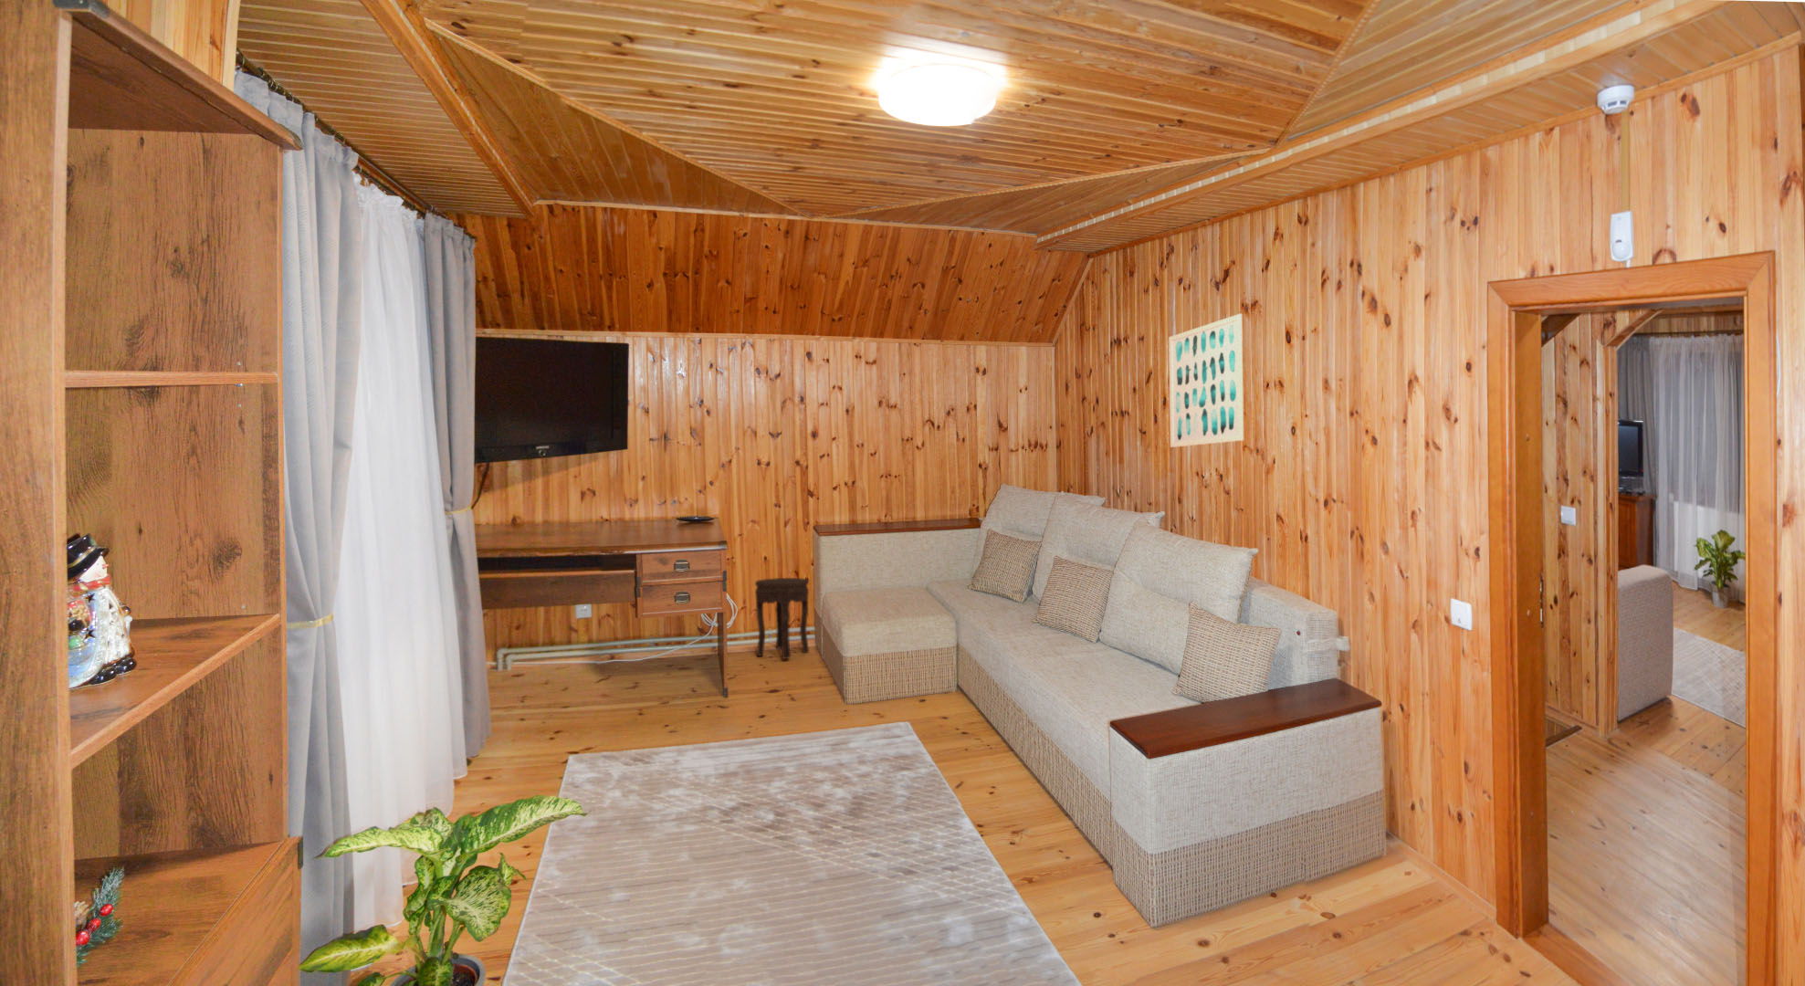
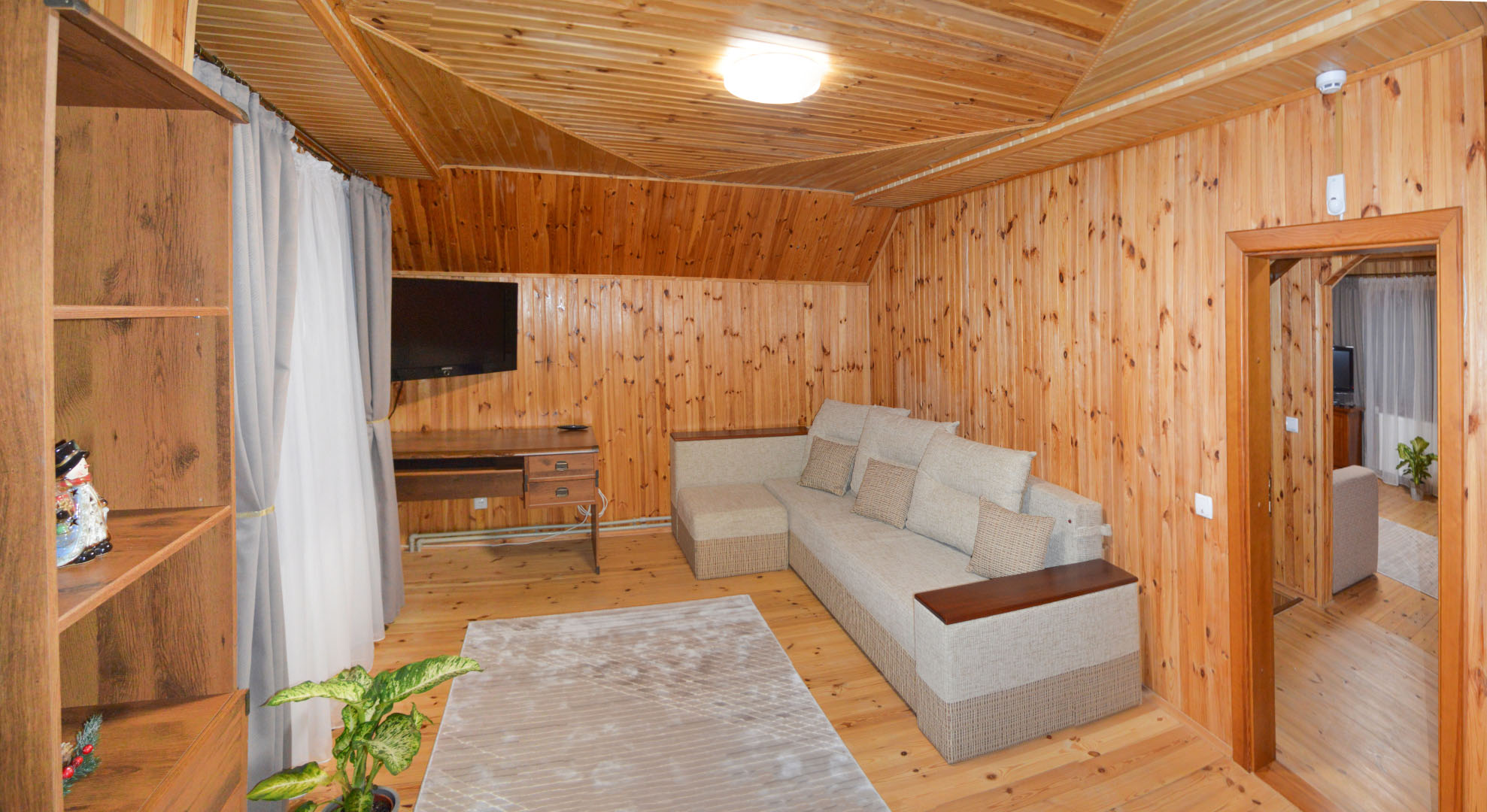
- side table (783, 617)
- wall art (1203, 385)
